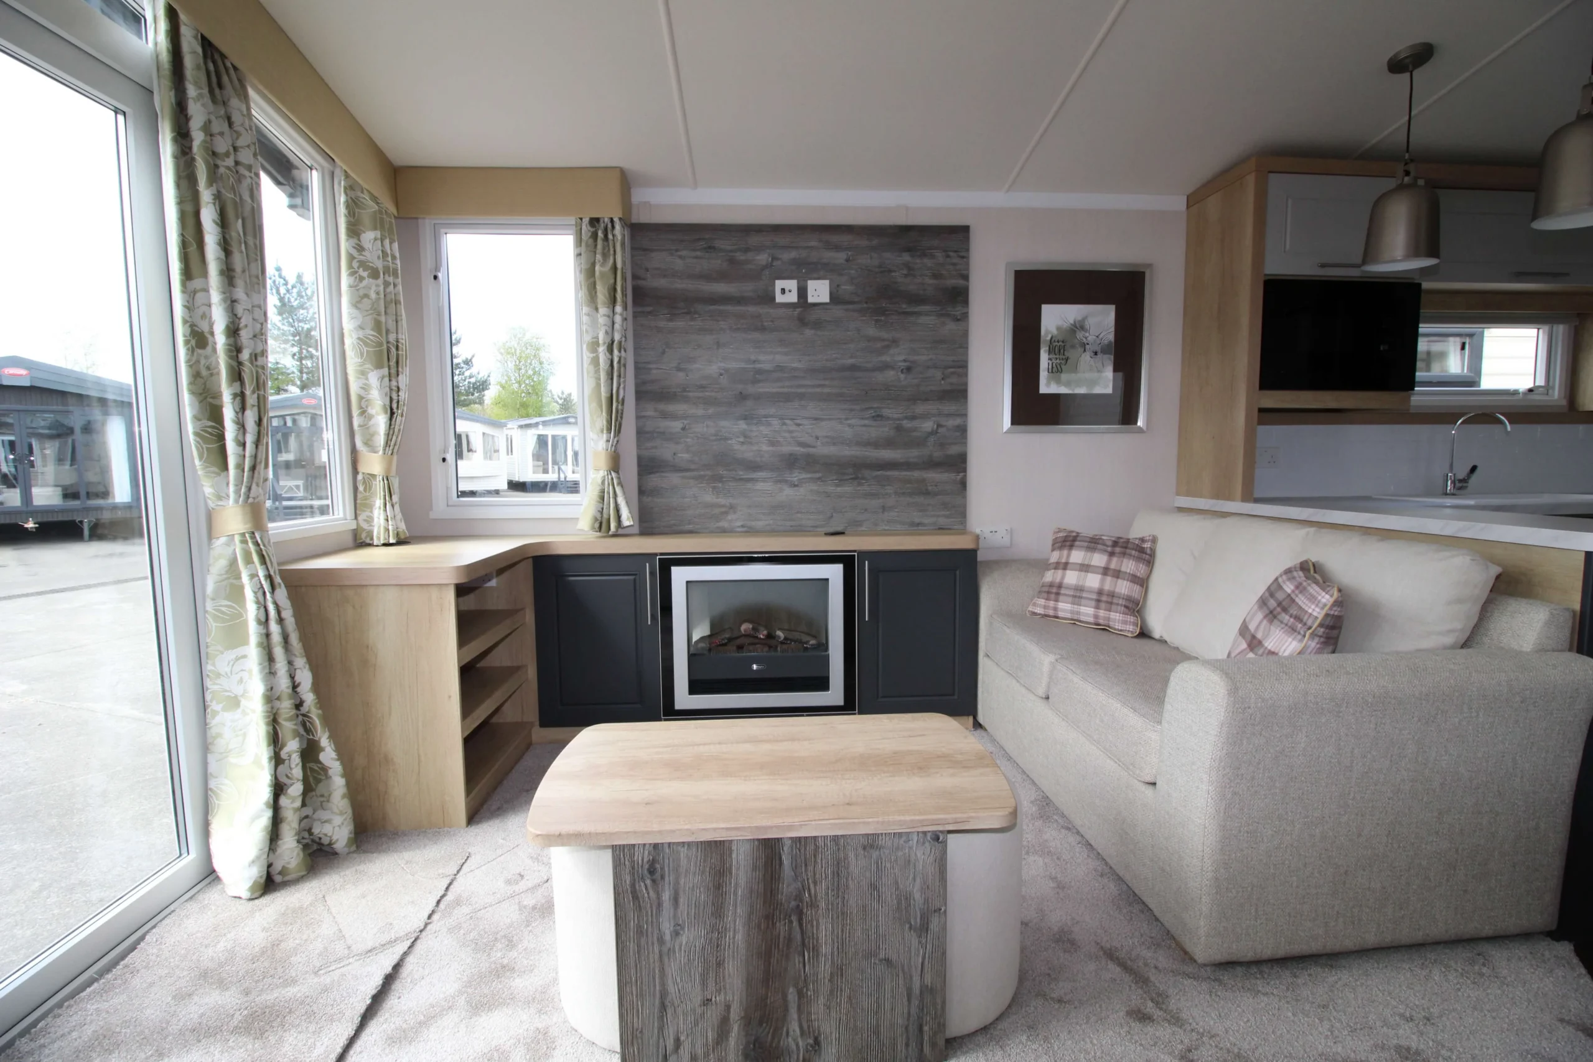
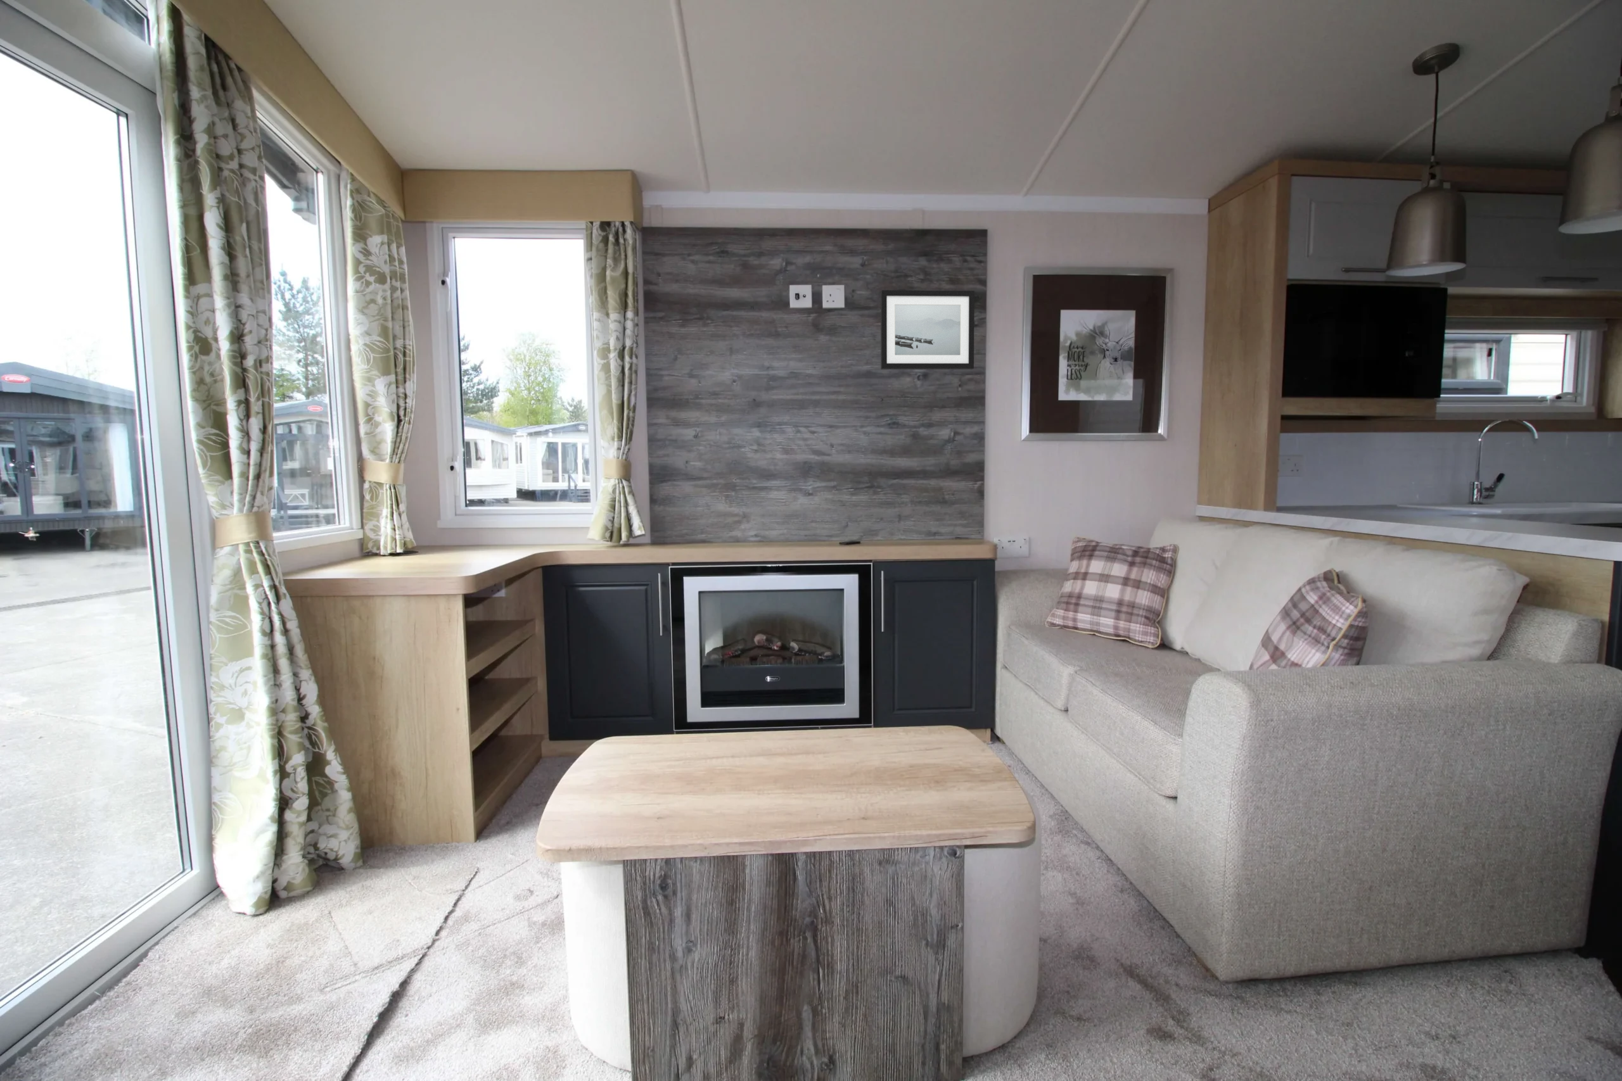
+ wall art (927, 329)
